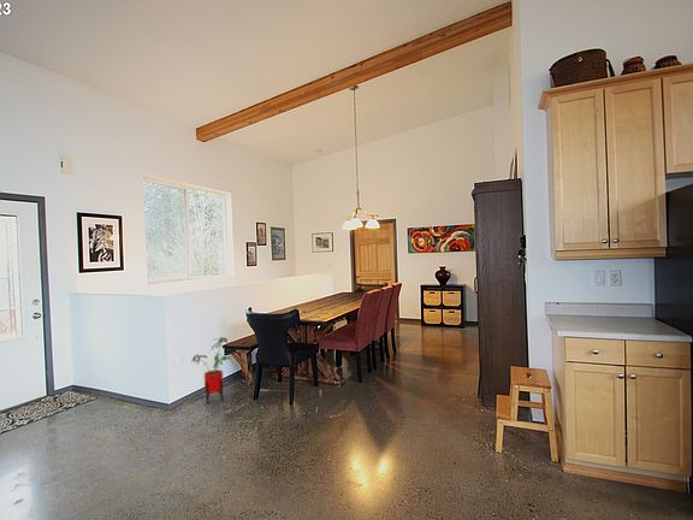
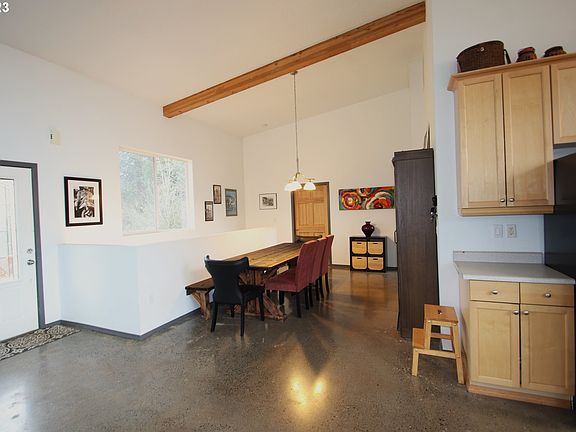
- house plant (215, 367)
